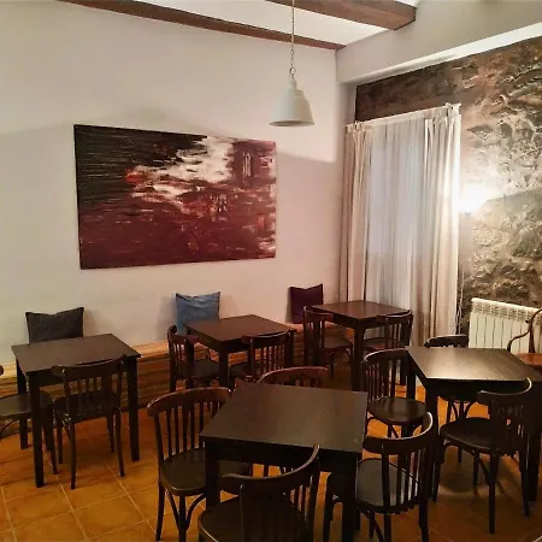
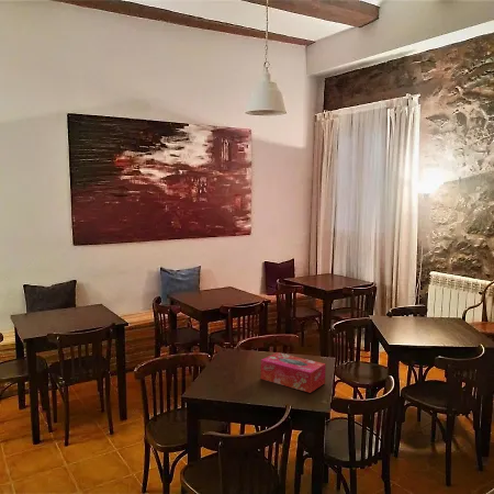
+ tissue box (292, 371)
